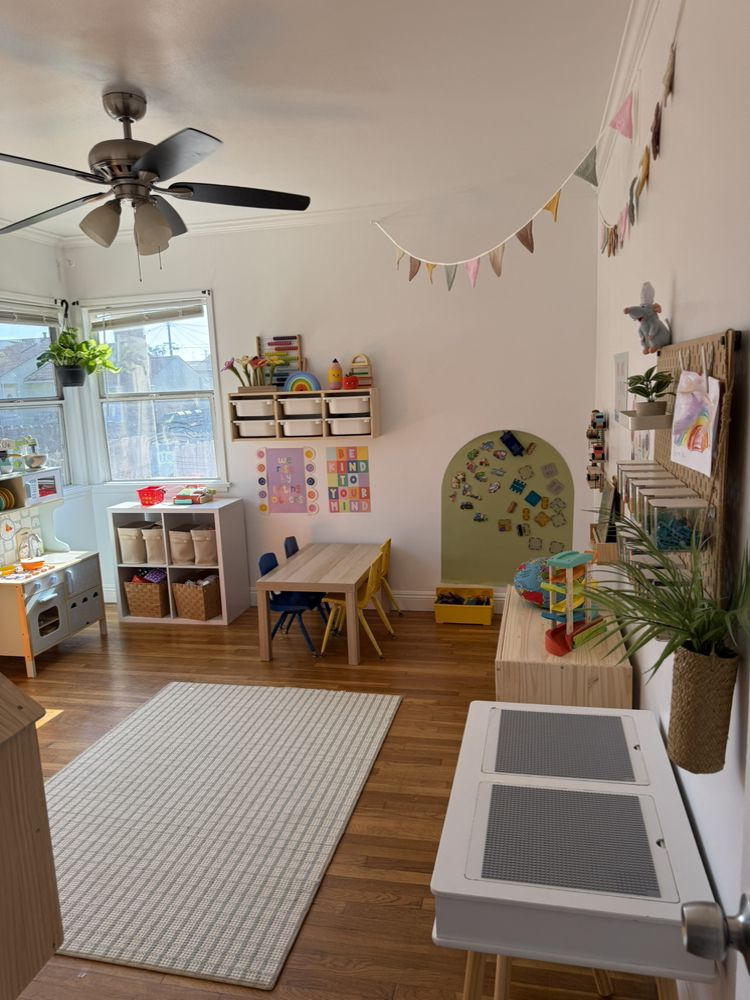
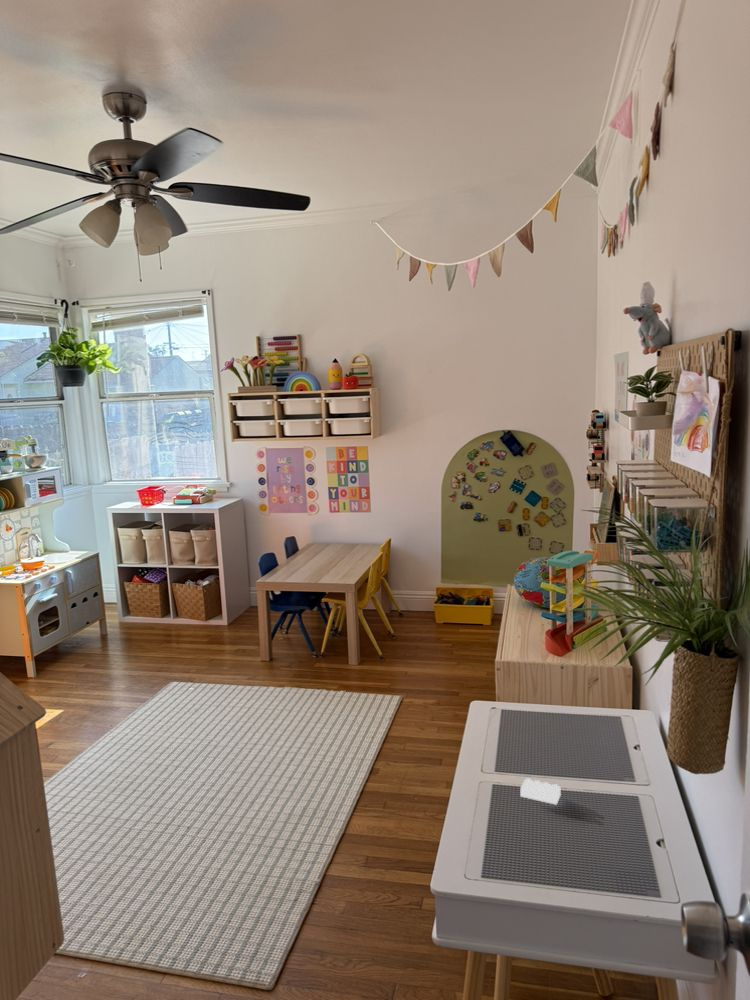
+ toy brick (540, 790)
